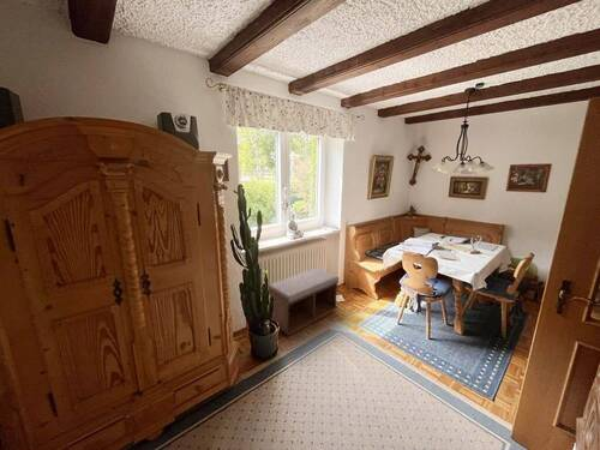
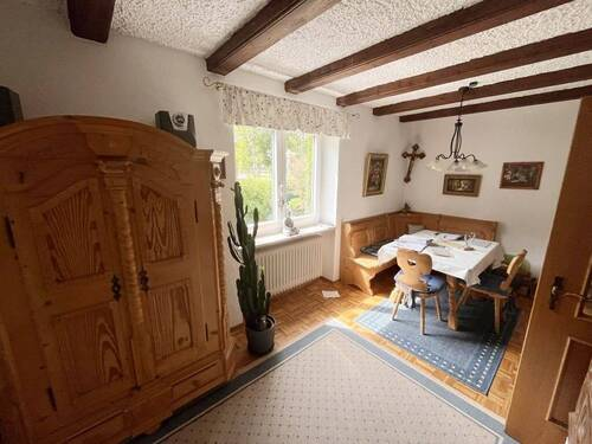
- bench (304, 298)
